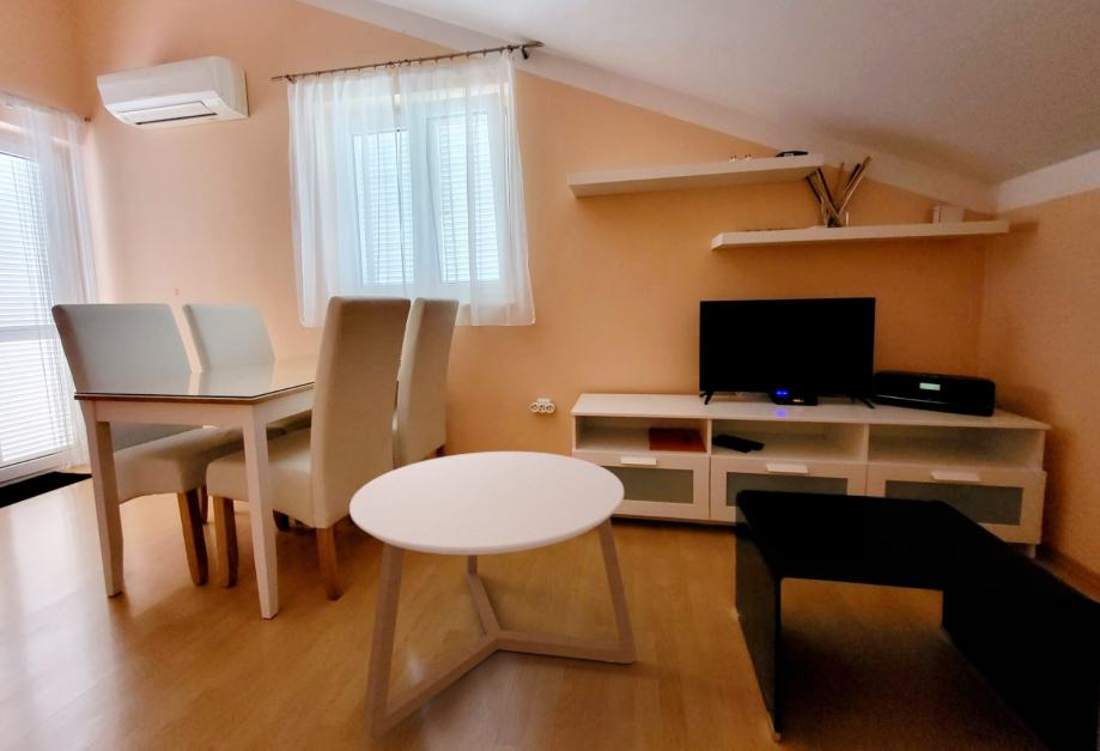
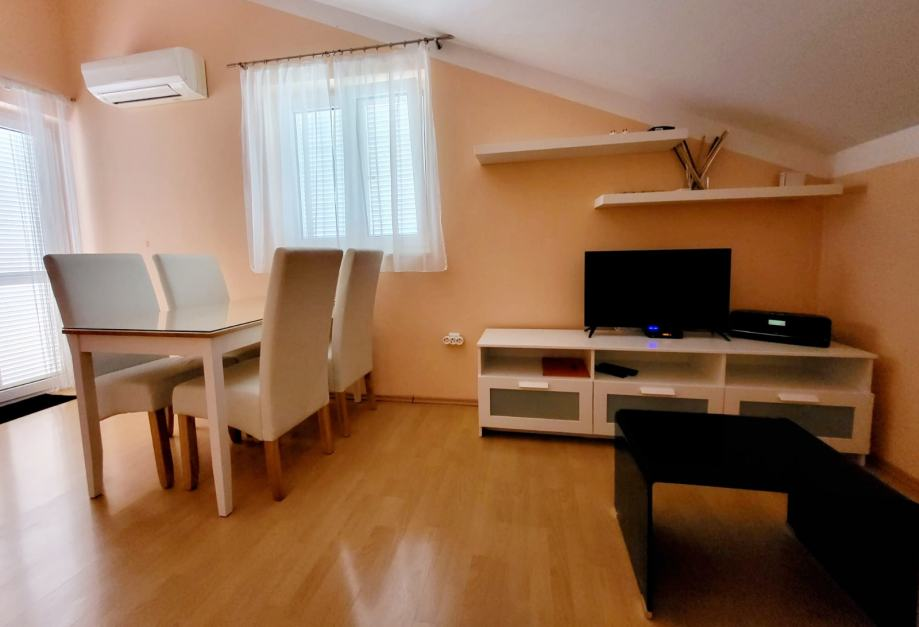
- coffee table (490, 553)
